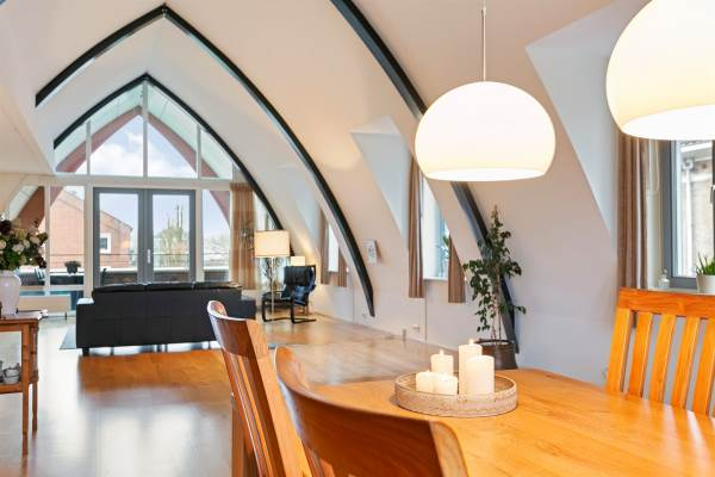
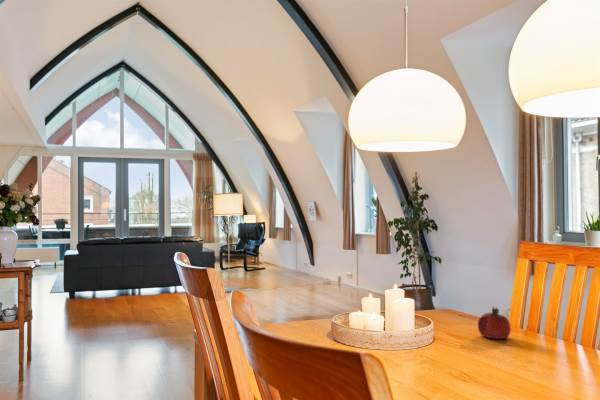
+ fruit (494, 321)
